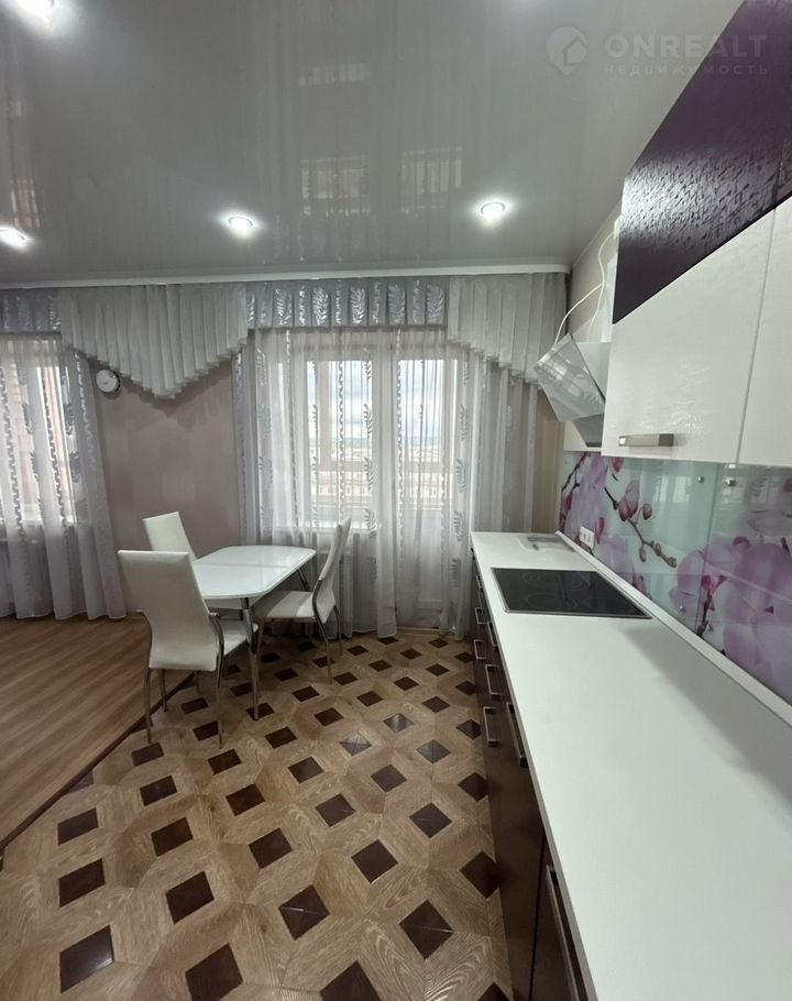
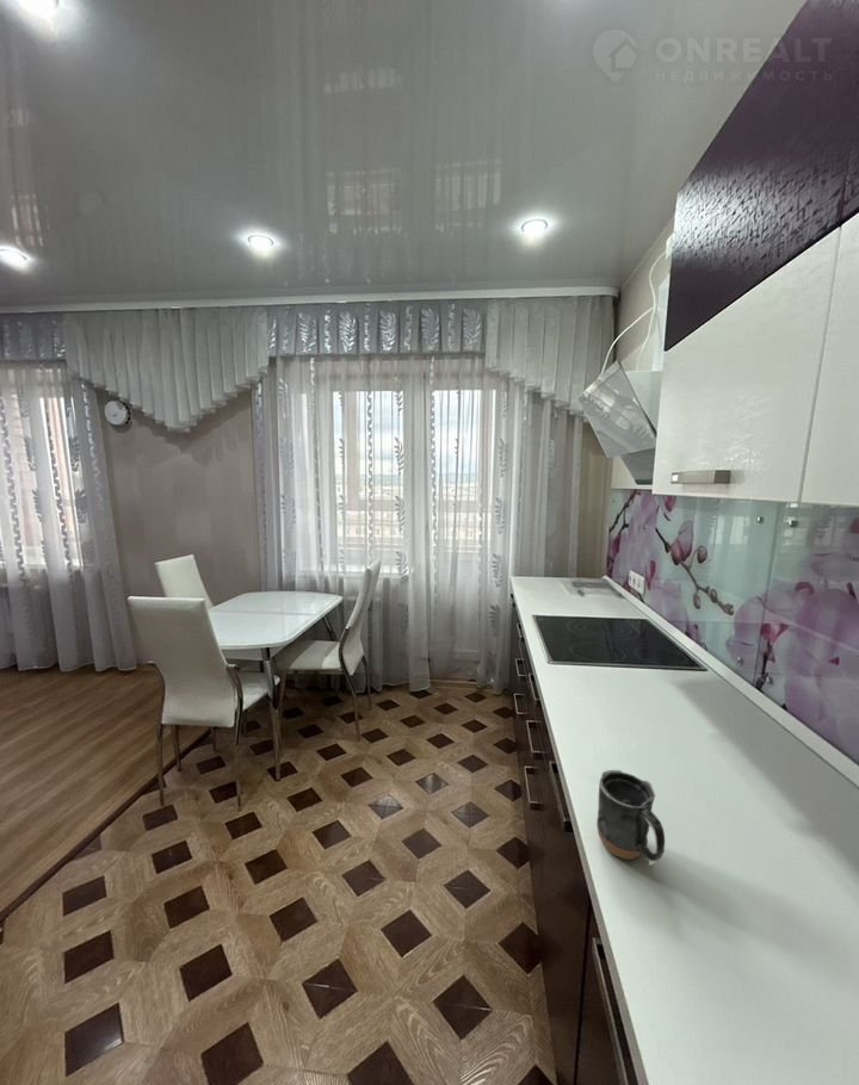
+ mug (629, 820)
